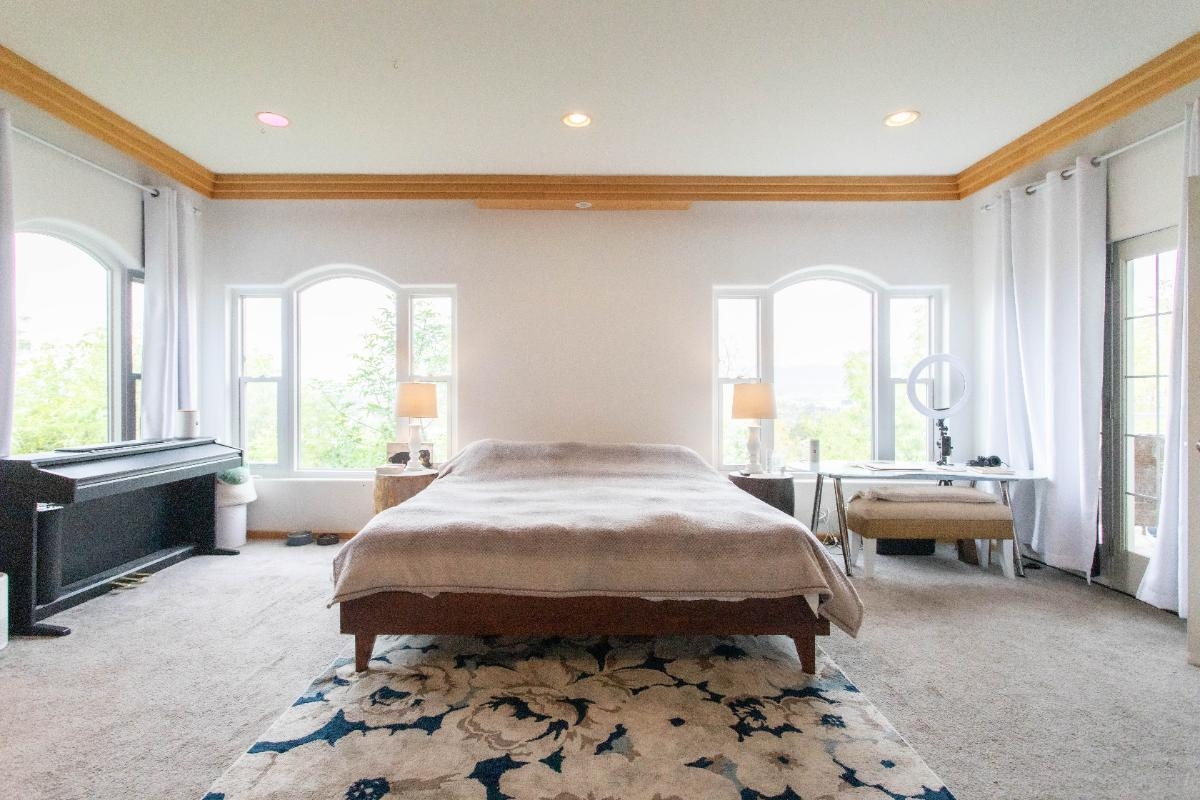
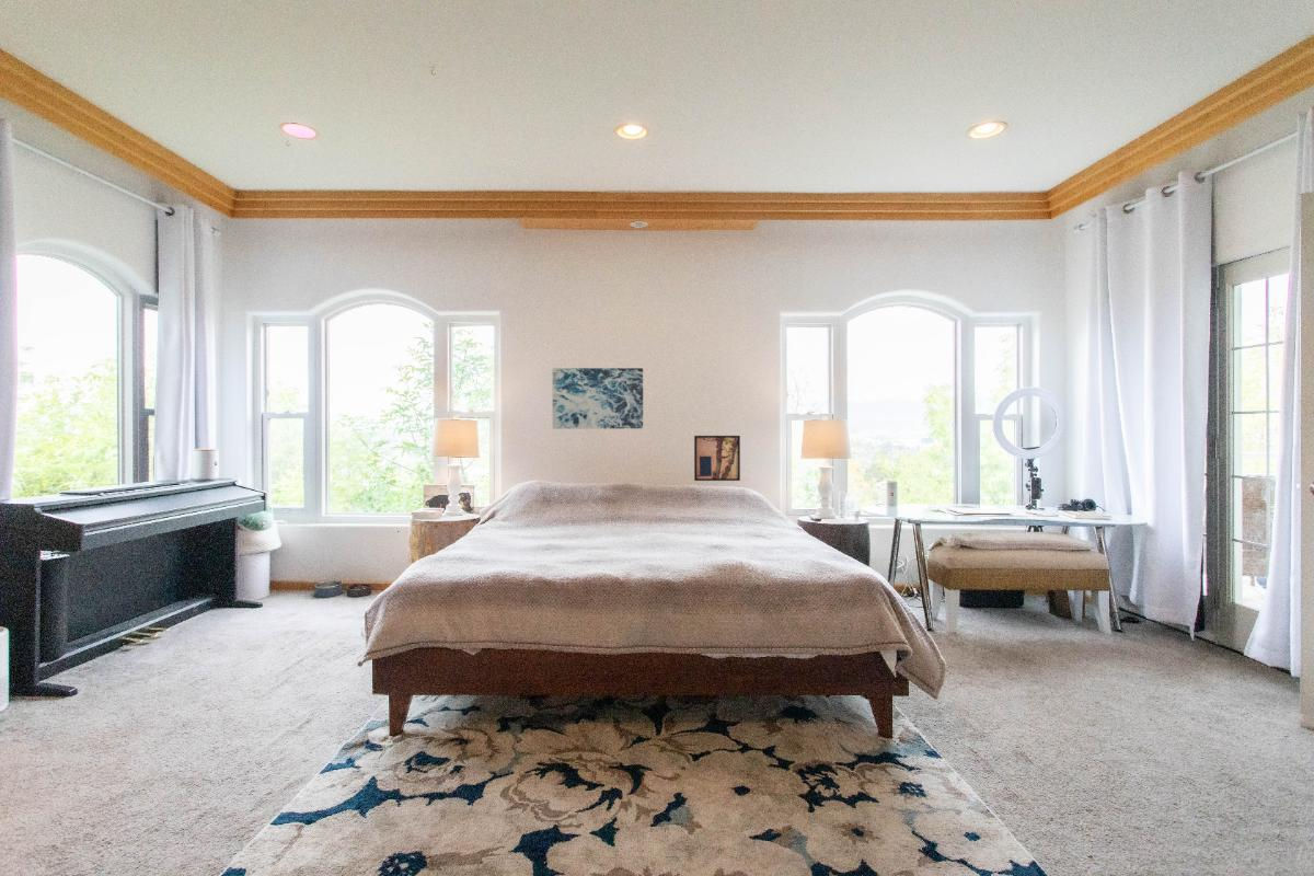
+ wall art (598, 399)
+ wall art (716, 458)
